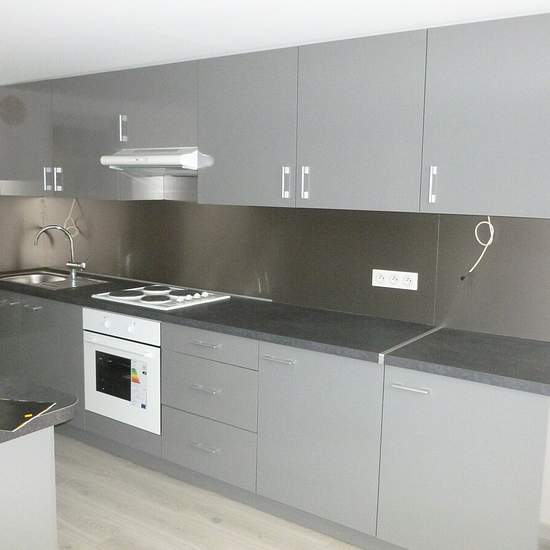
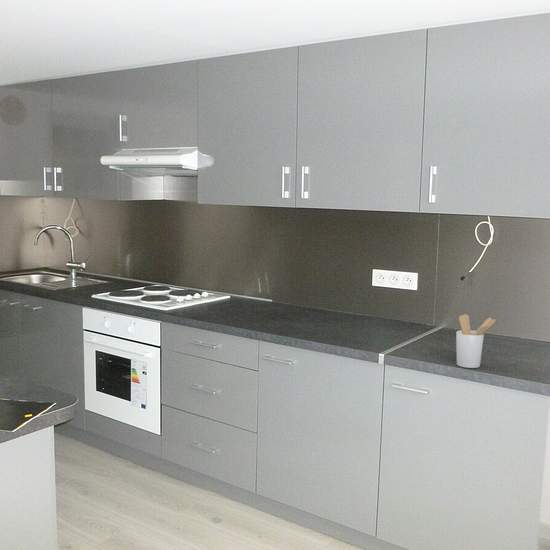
+ utensil holder (475, 340)
